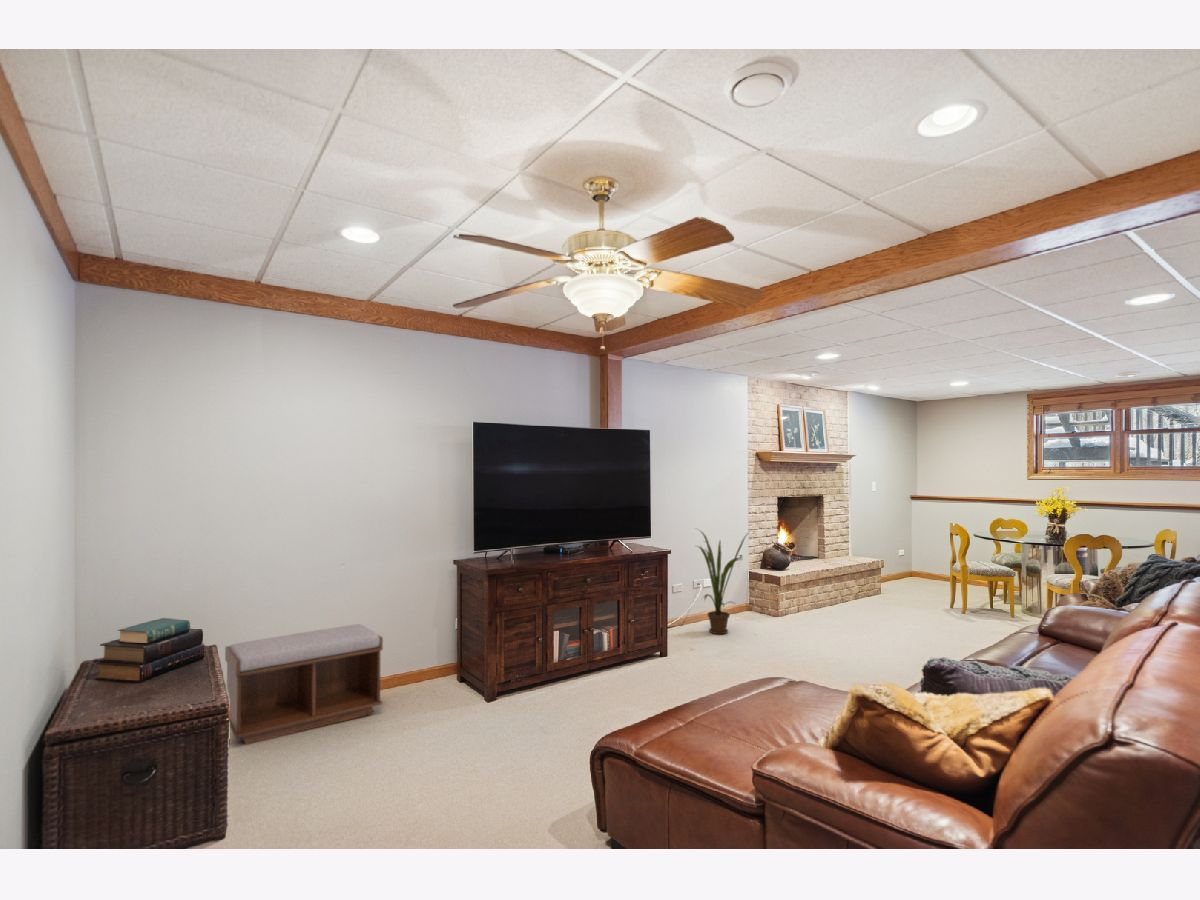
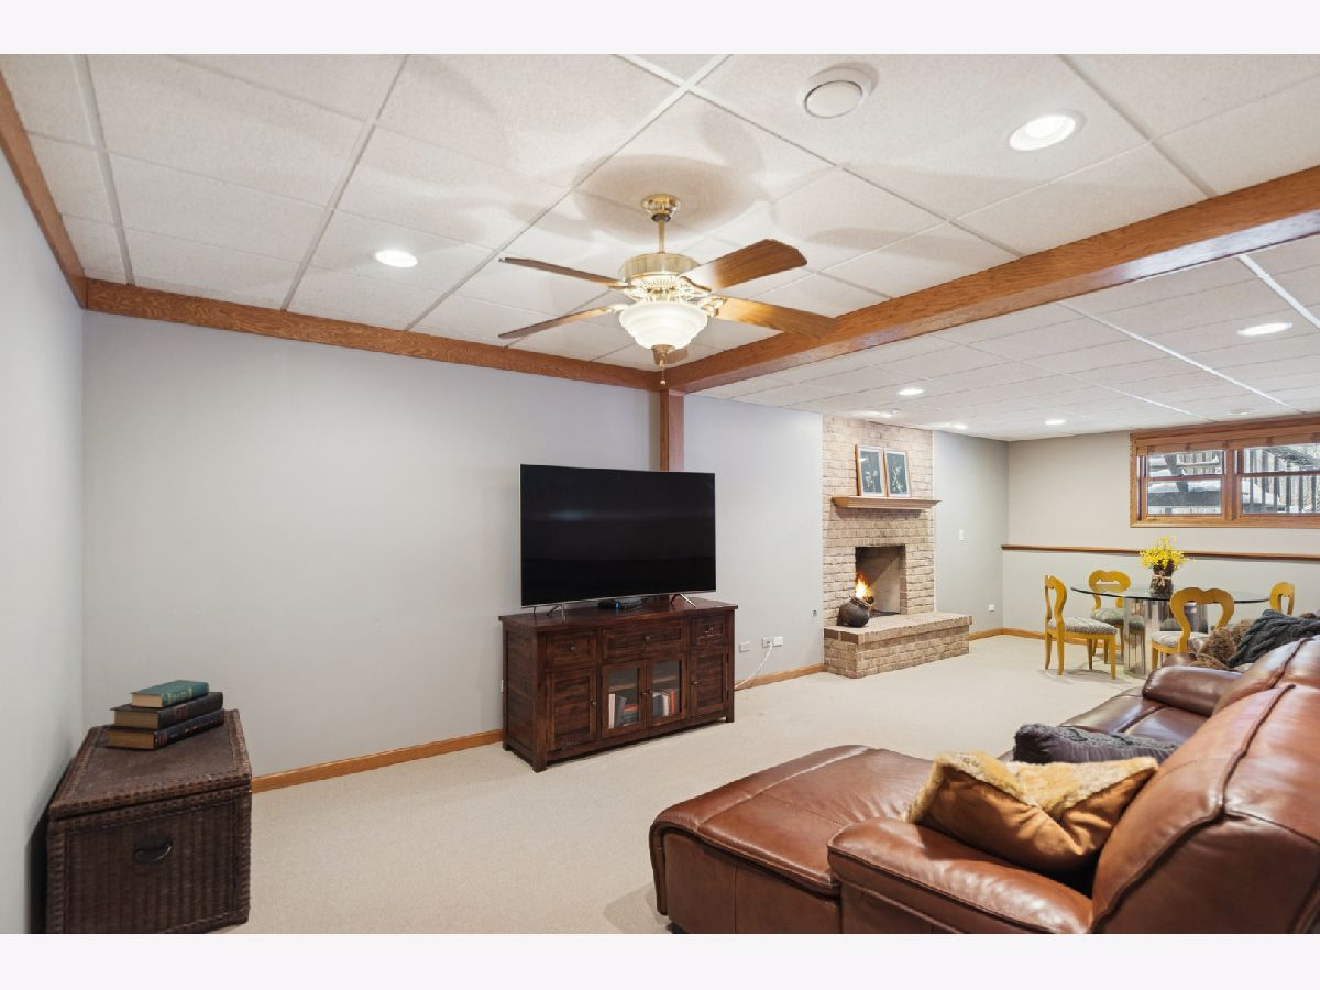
- house plant (713, 580)
- bench (305, 678)
